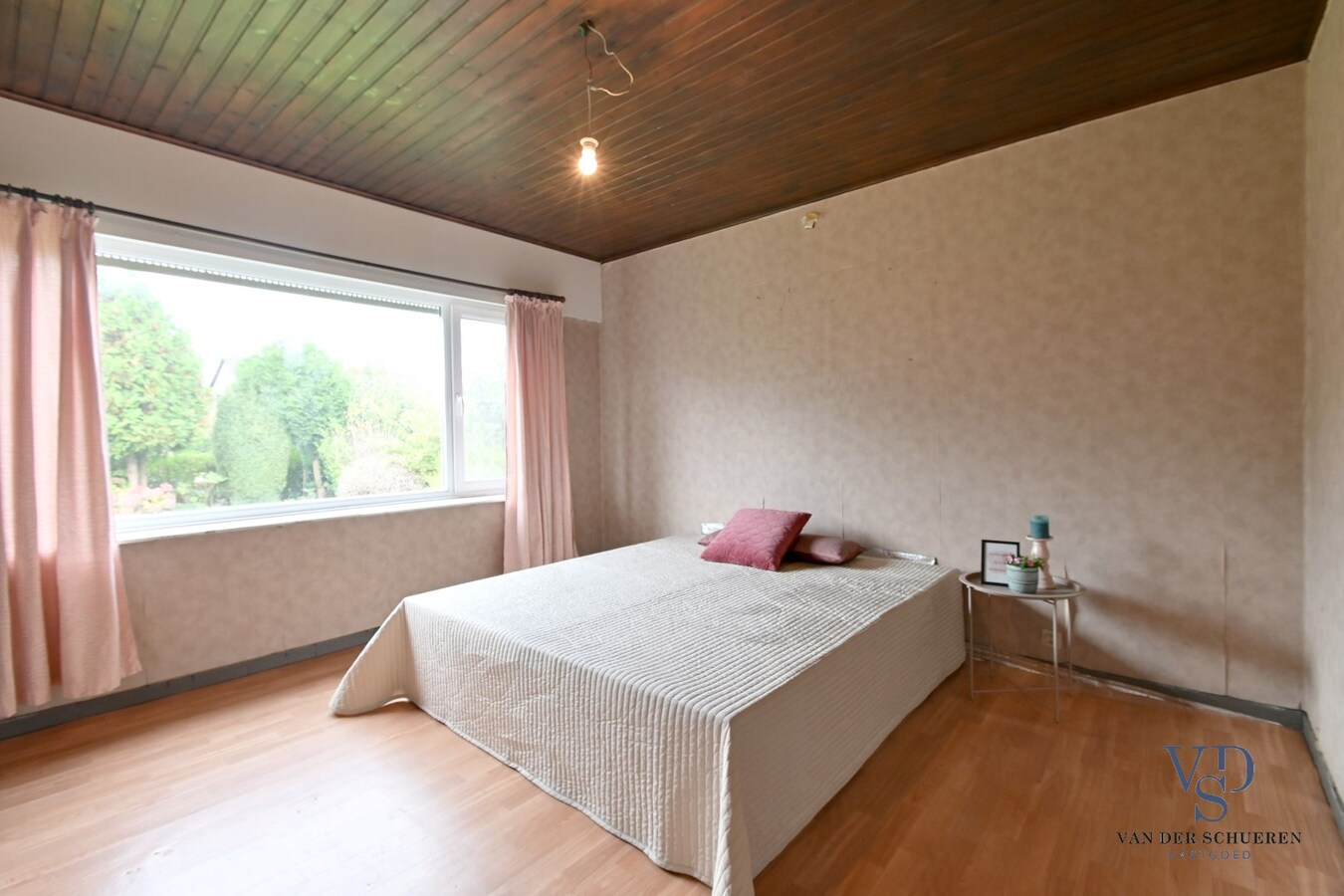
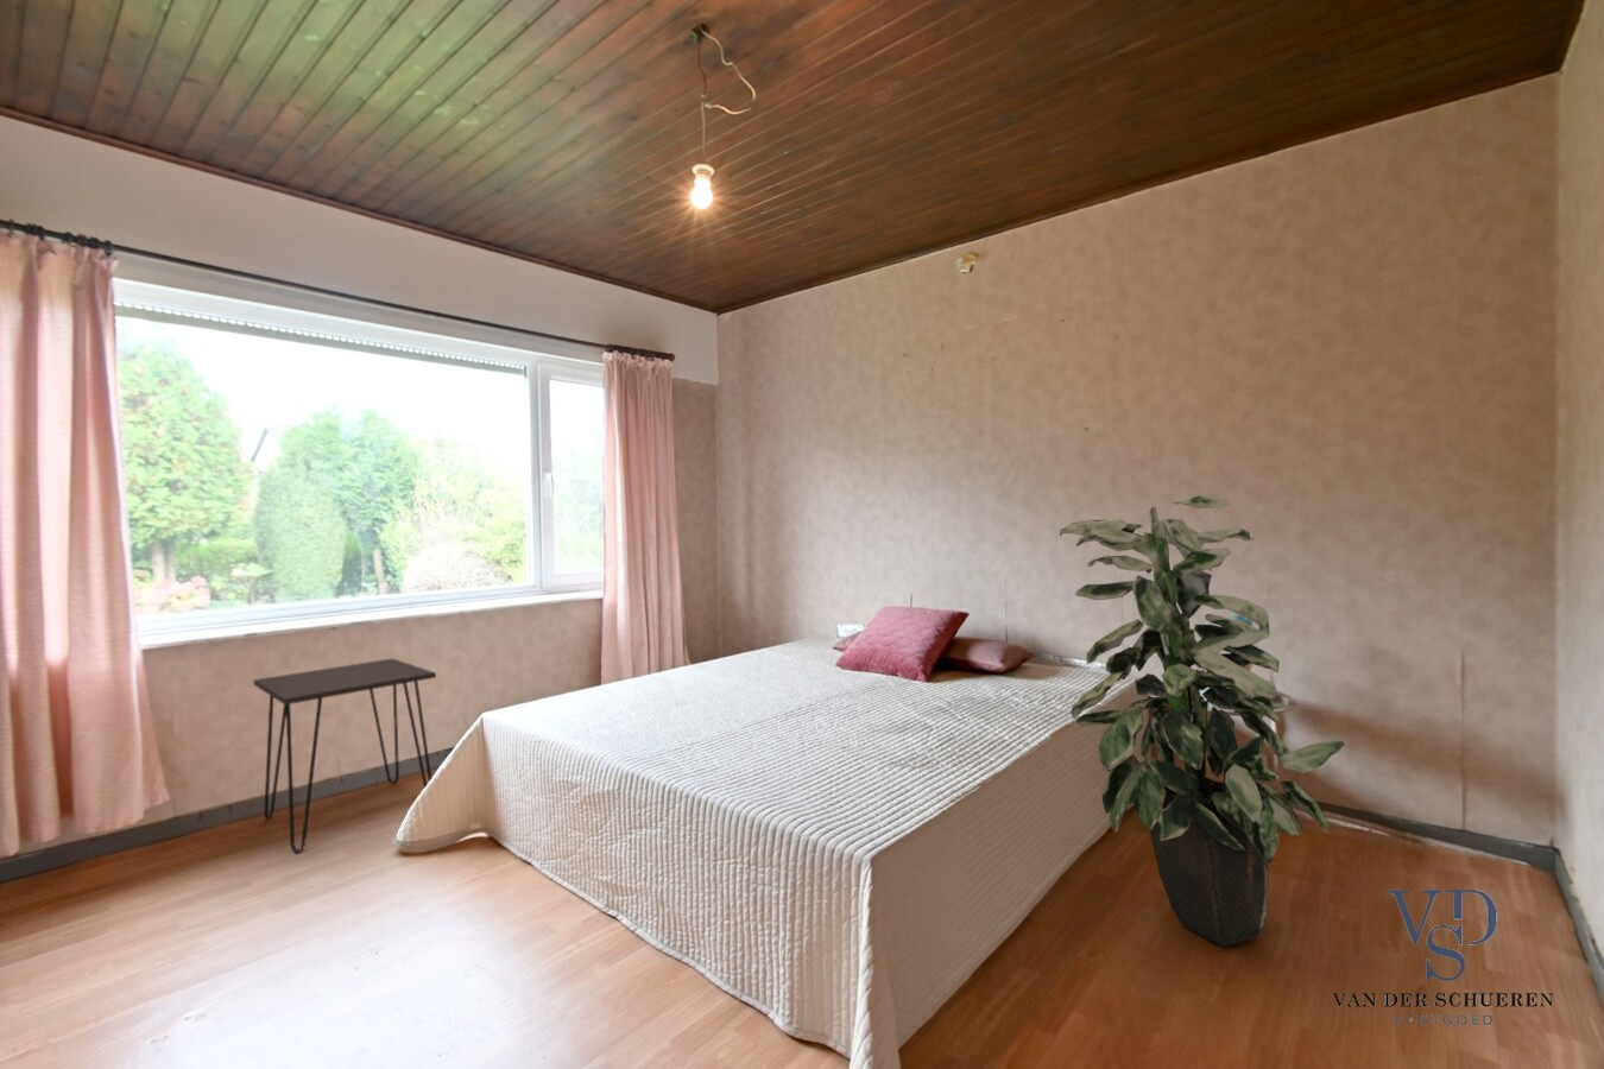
+ indoor plant (1185, 711)
+ desk (380, 740)
